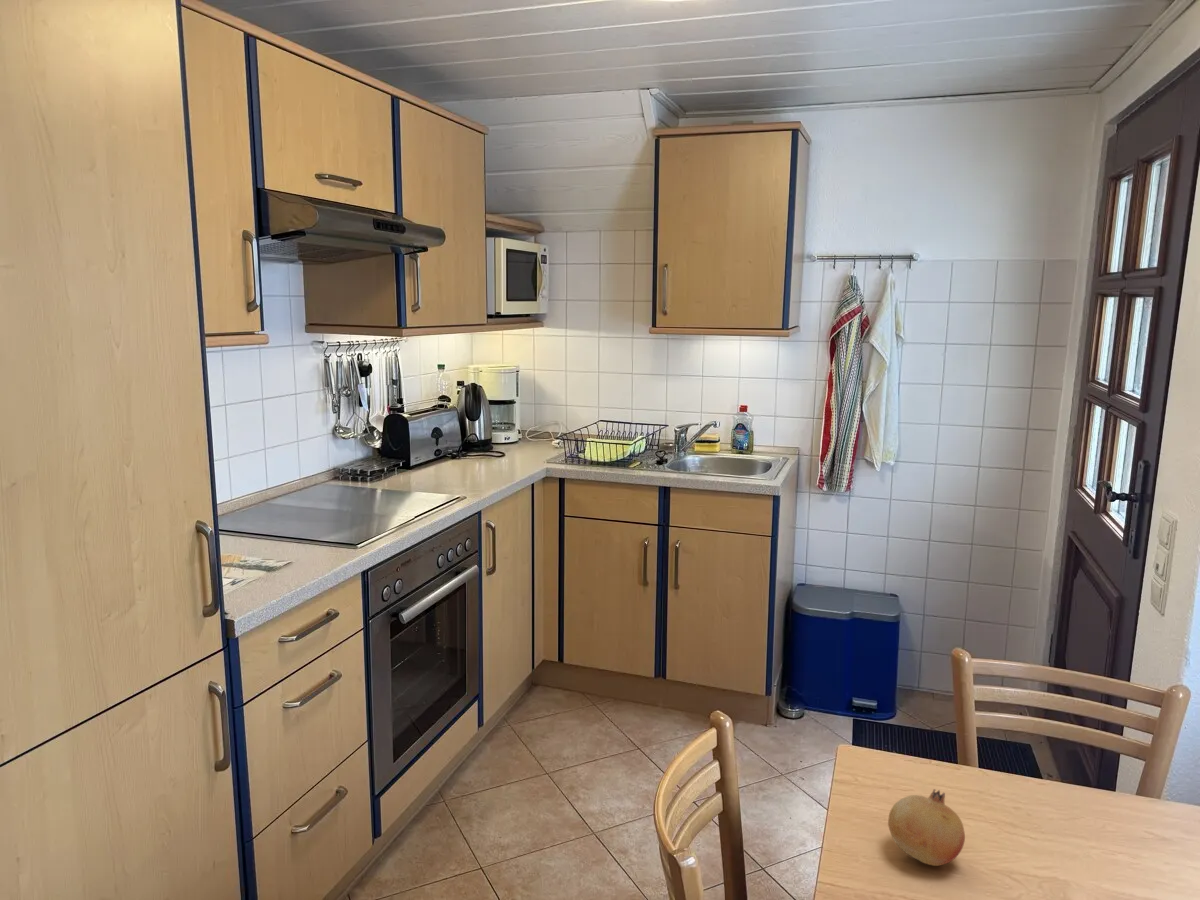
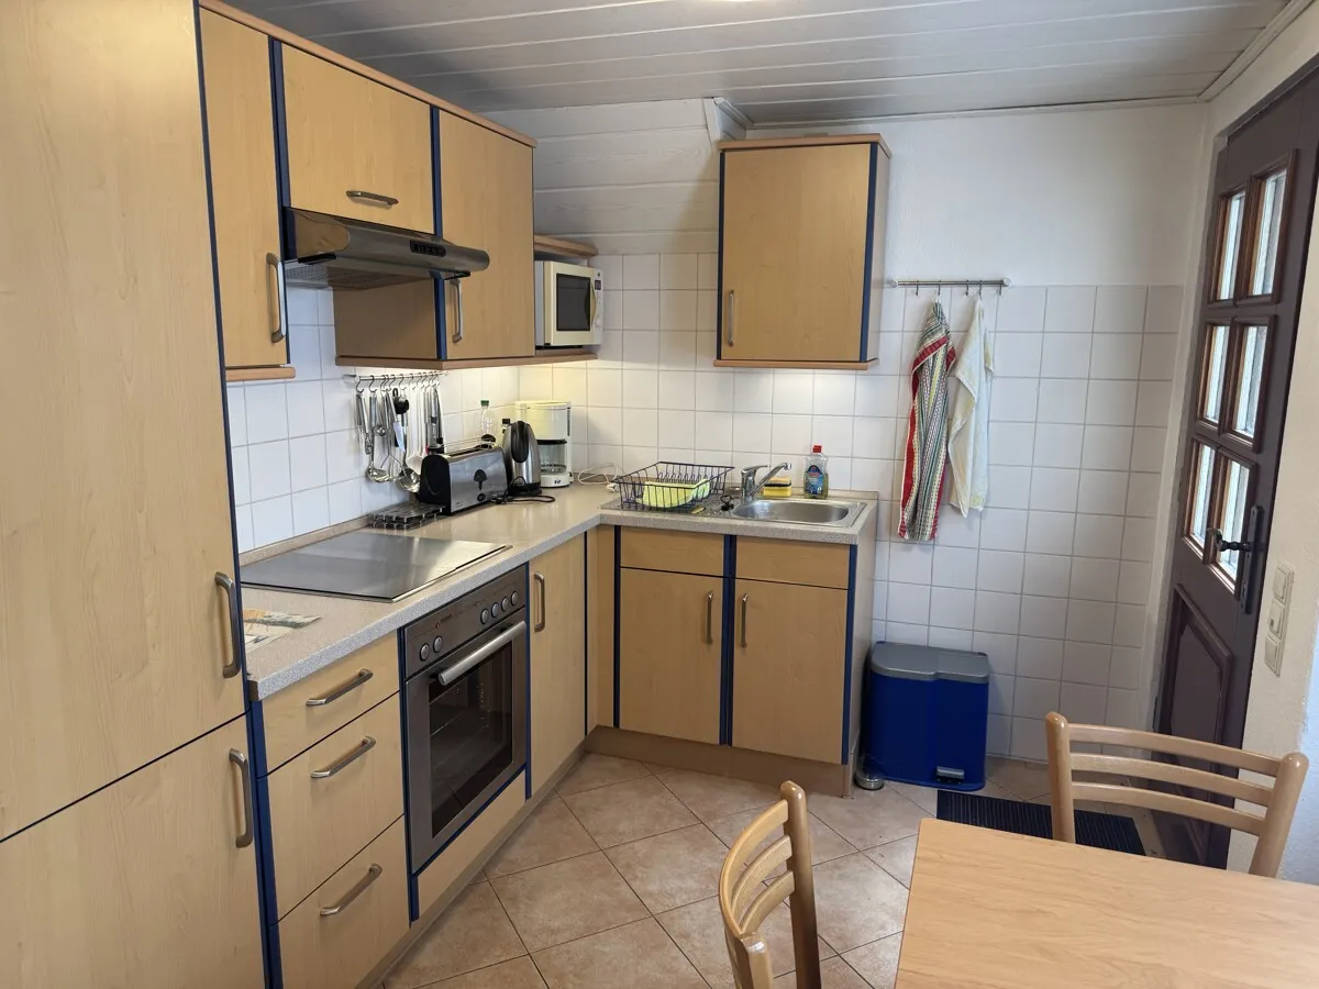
- fruit (926, 825)
